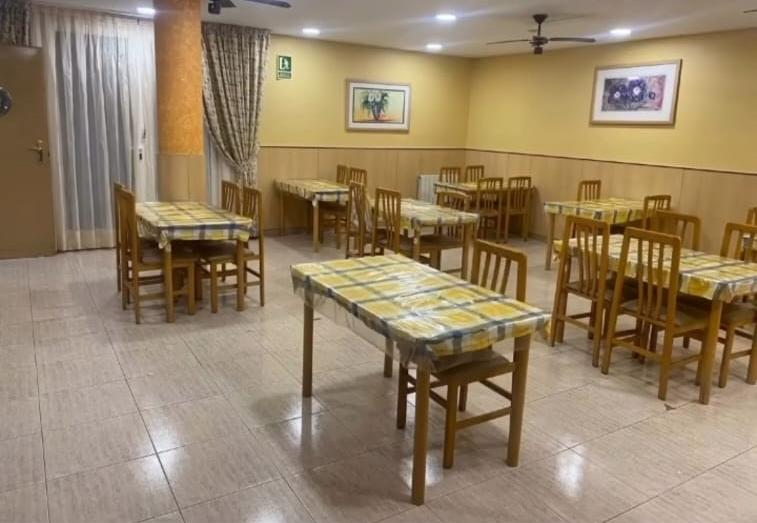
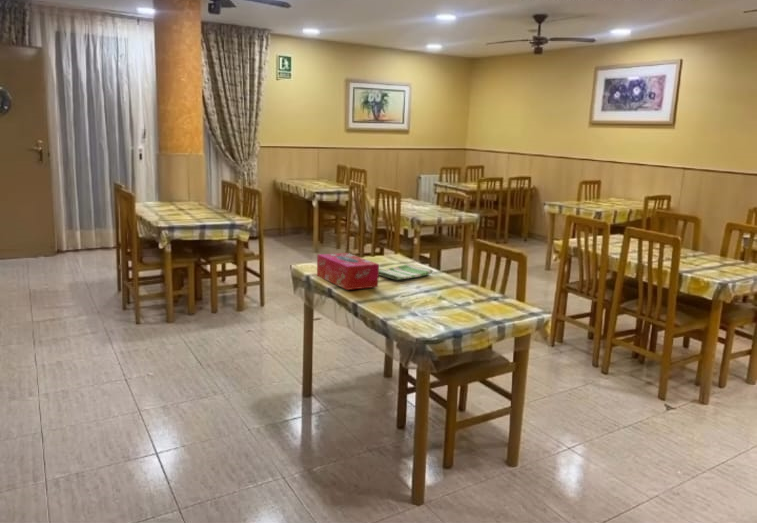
+ dish towel (403, 271)
+ tissue box (346, 270)
